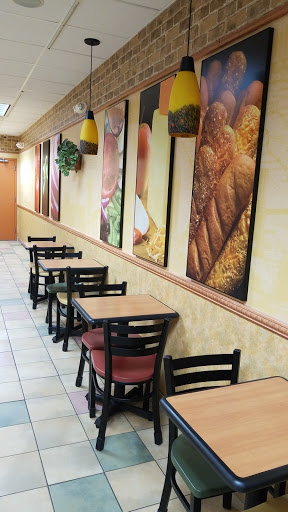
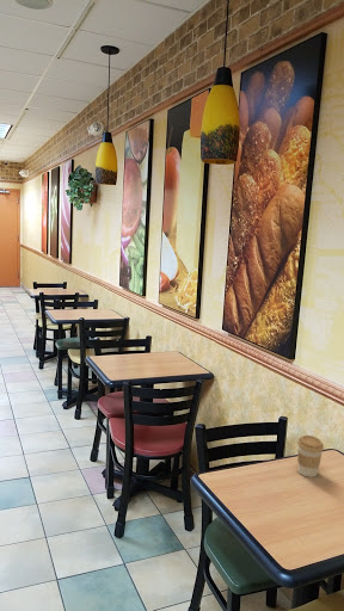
+ coffee cup (309, 455)
